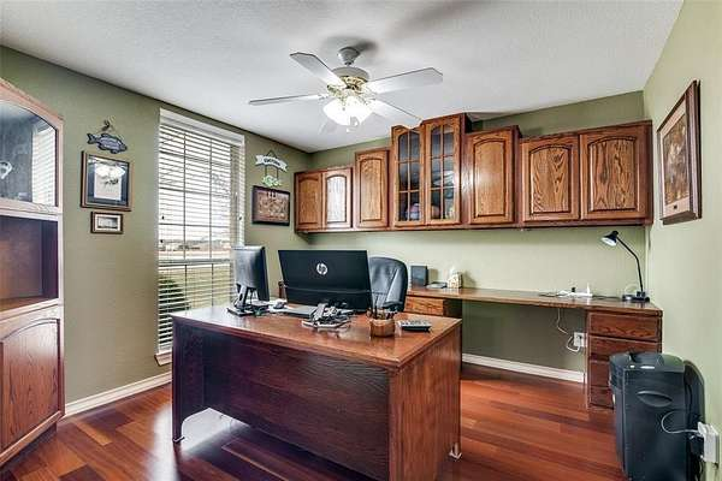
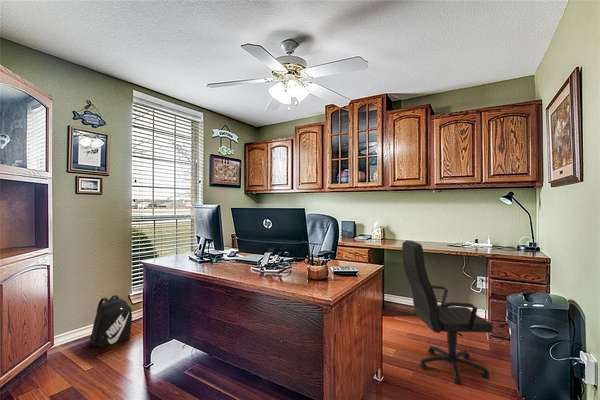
+ backpack (110, 317)
+ office chair (444, 304)
